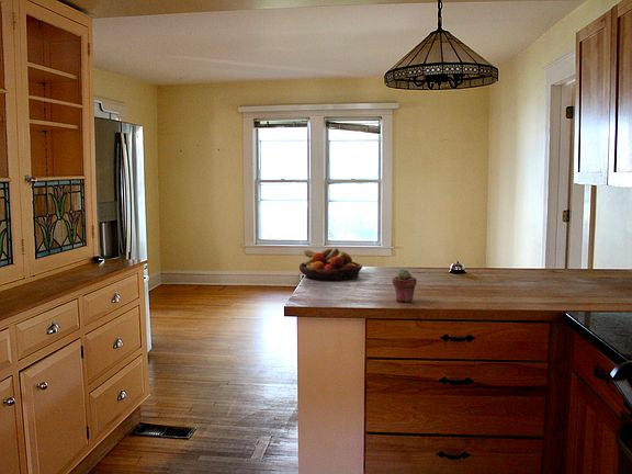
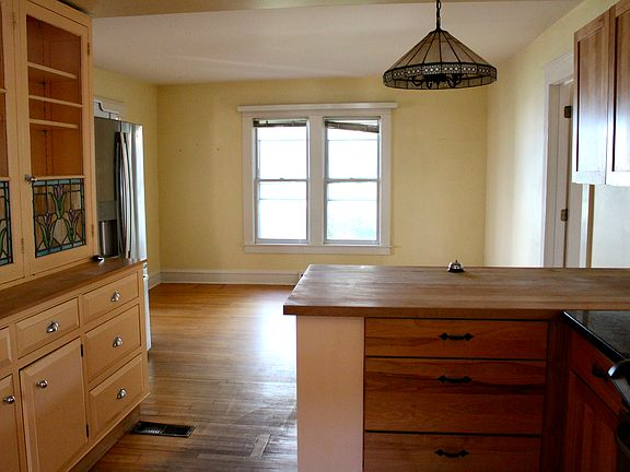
- potted succulent (404, 284)
- fruit bowl (329, 262)
